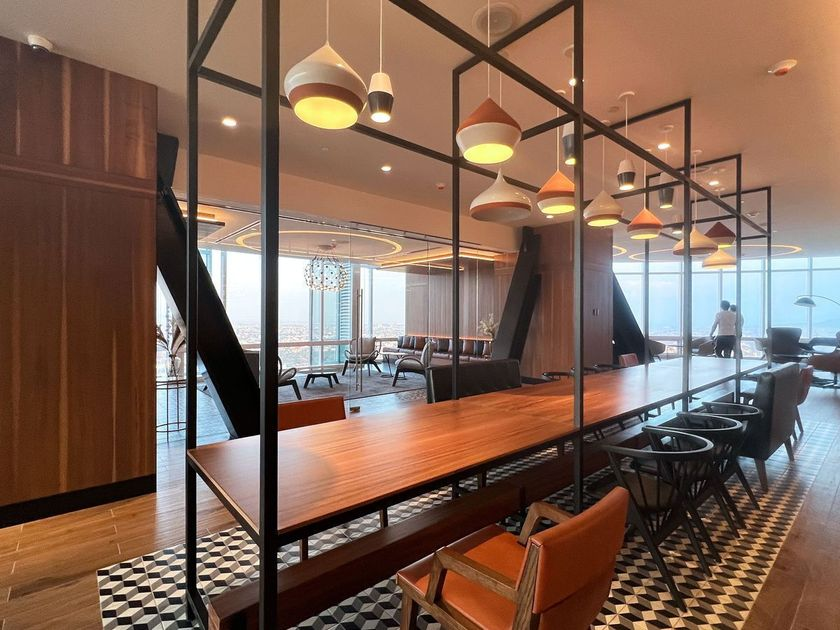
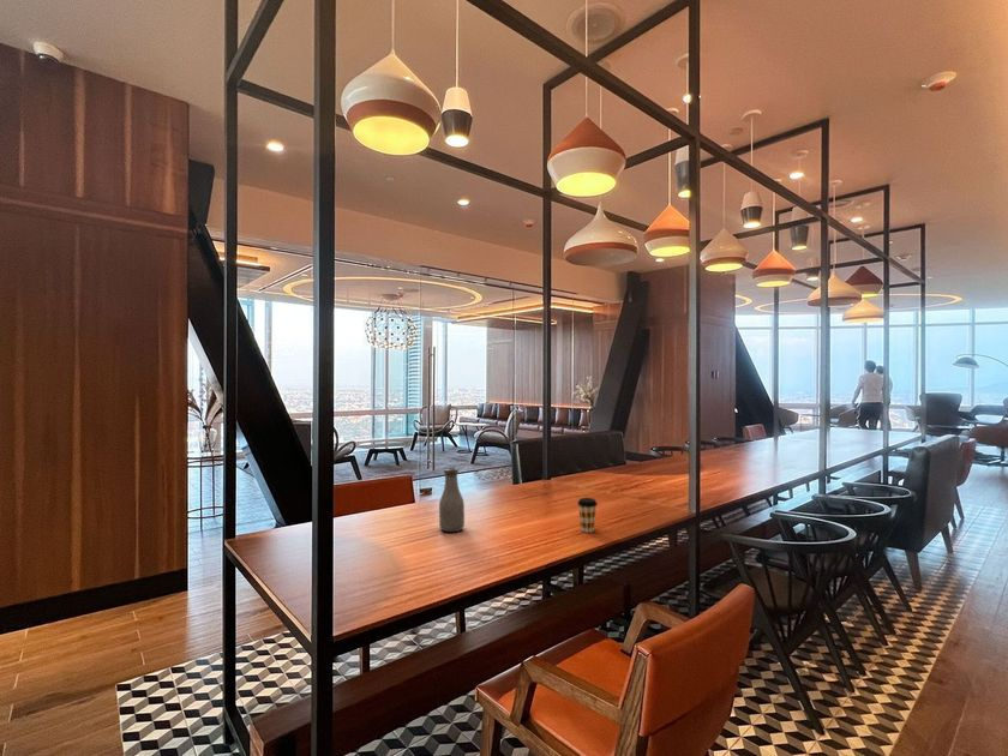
+ coffee cup (587, 515)
+ bottle (451, 498)
